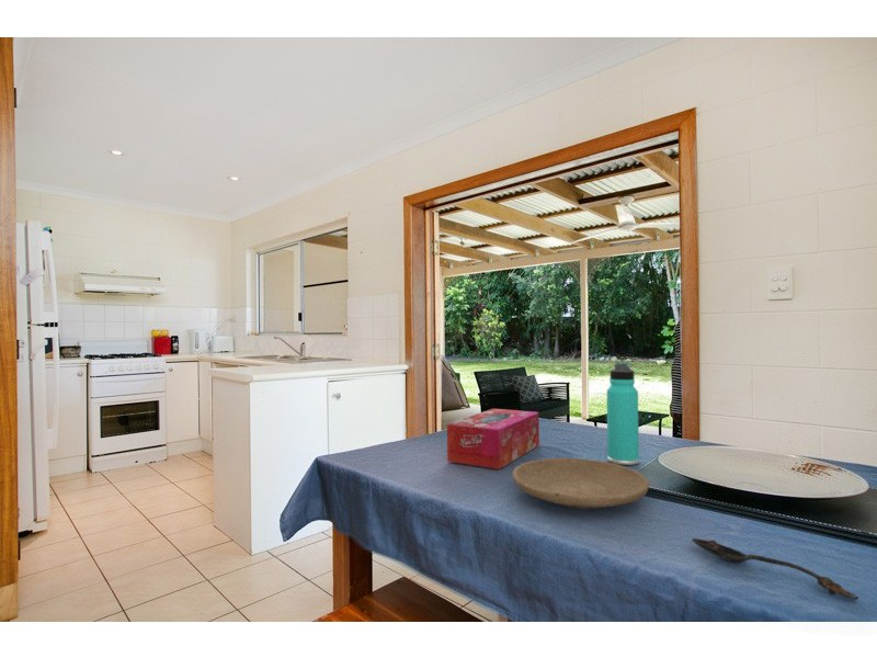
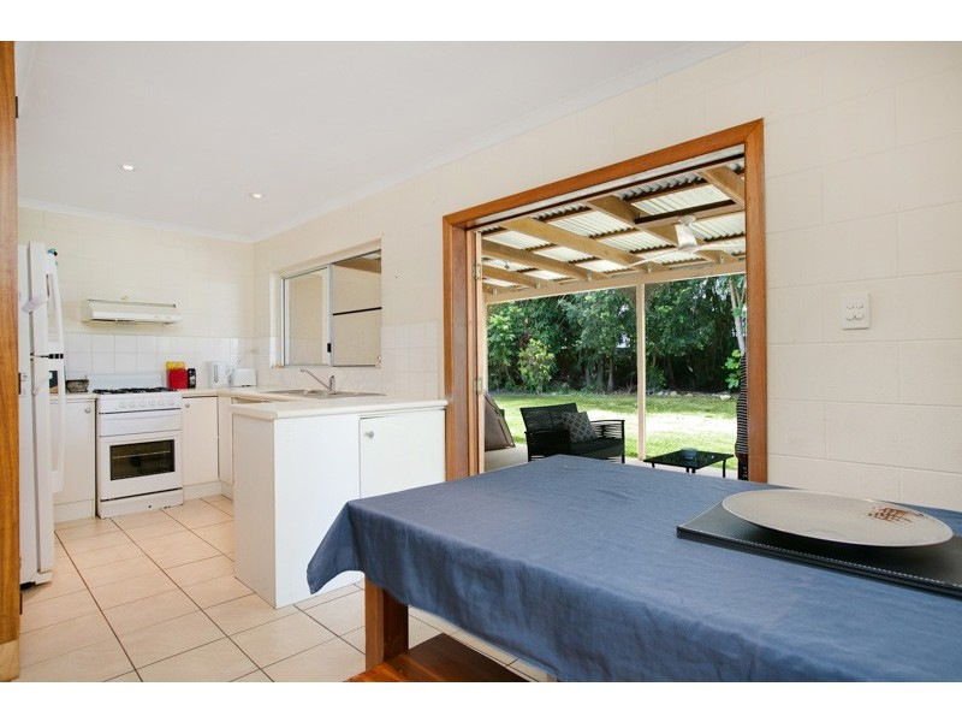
- thermos bottle (622, 411)
- tissue box (496, 434)
- spoon (765, 561)
- plate (578, 486)
